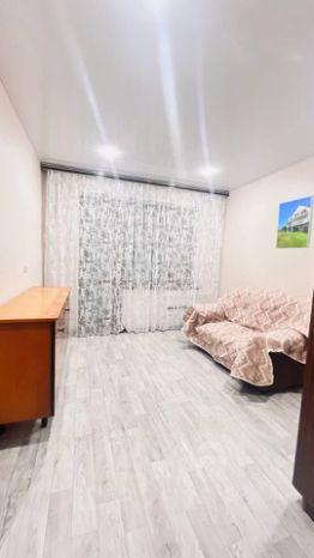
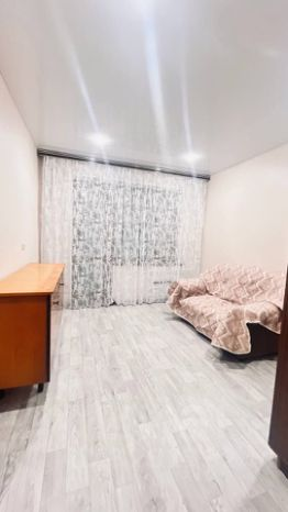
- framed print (292, 224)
